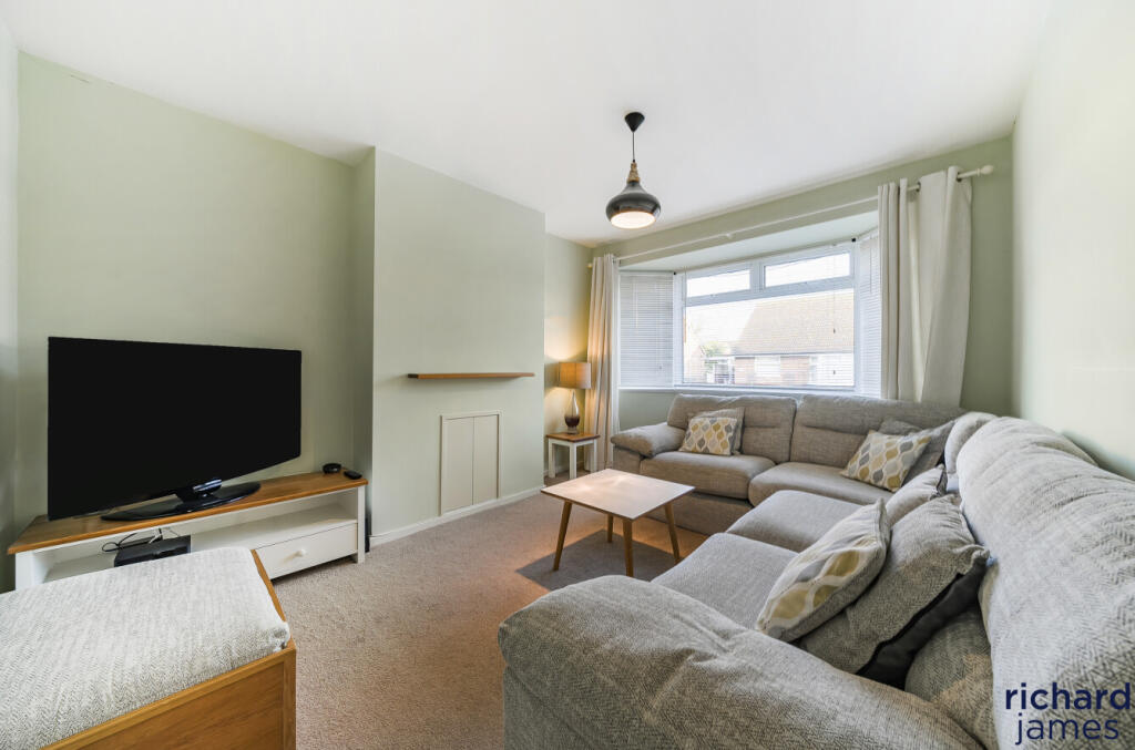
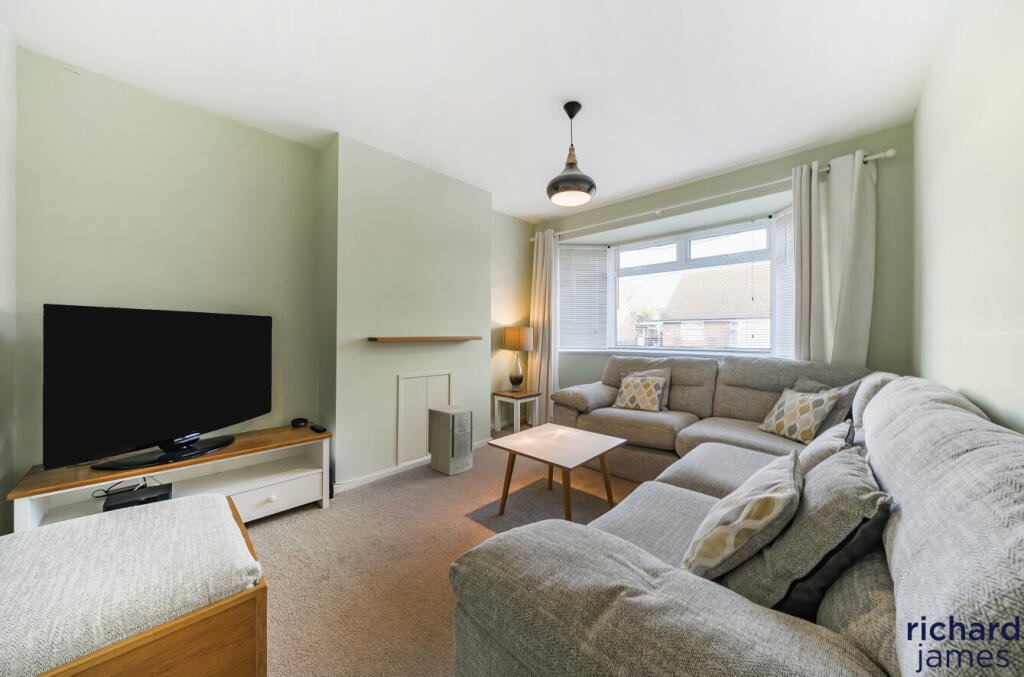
+ air purifier (450, 438)
